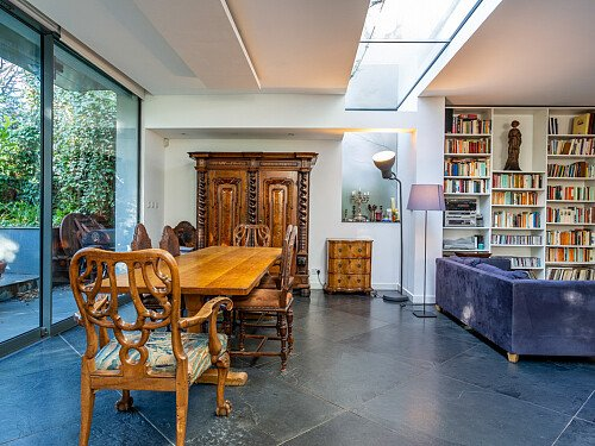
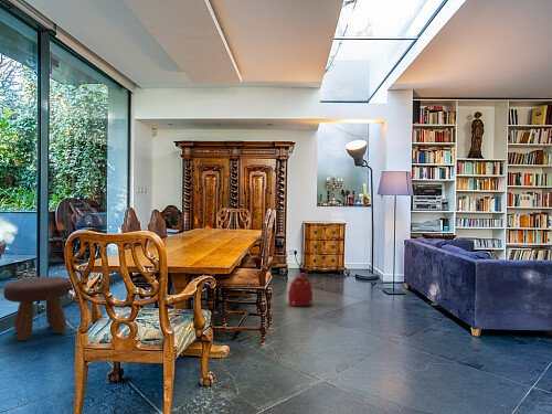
+ footstool (40, 300)
+ backpack (300, 288)
